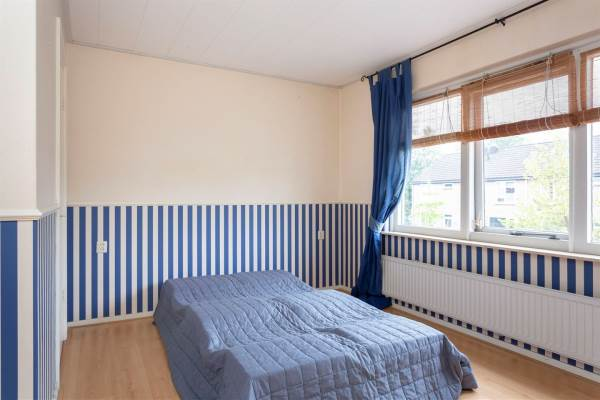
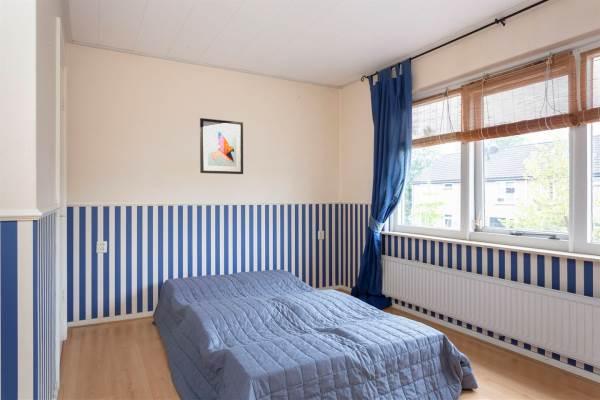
+ wall art (222, 147)
